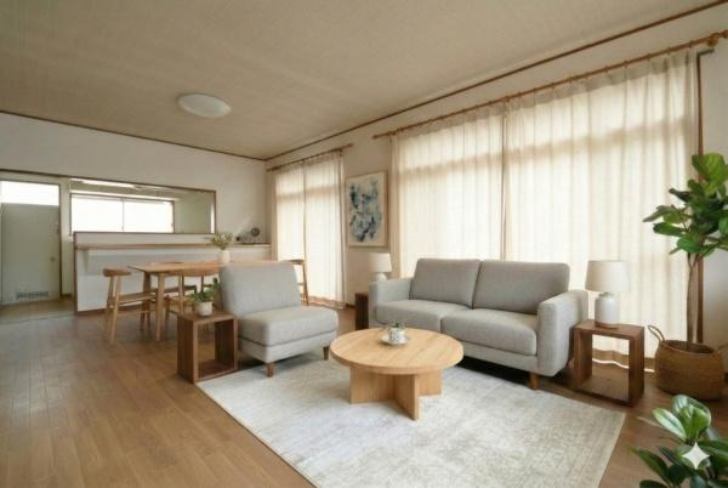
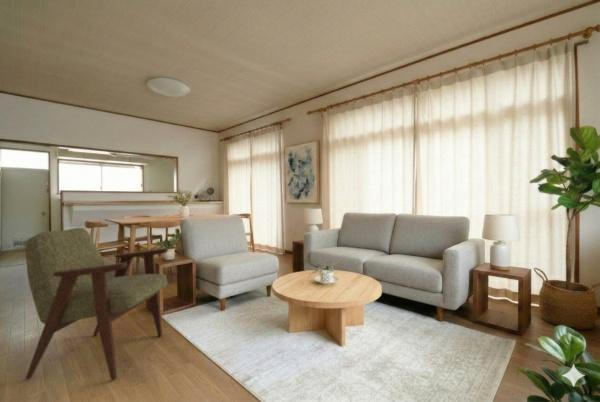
+ armchair (102, 292)
